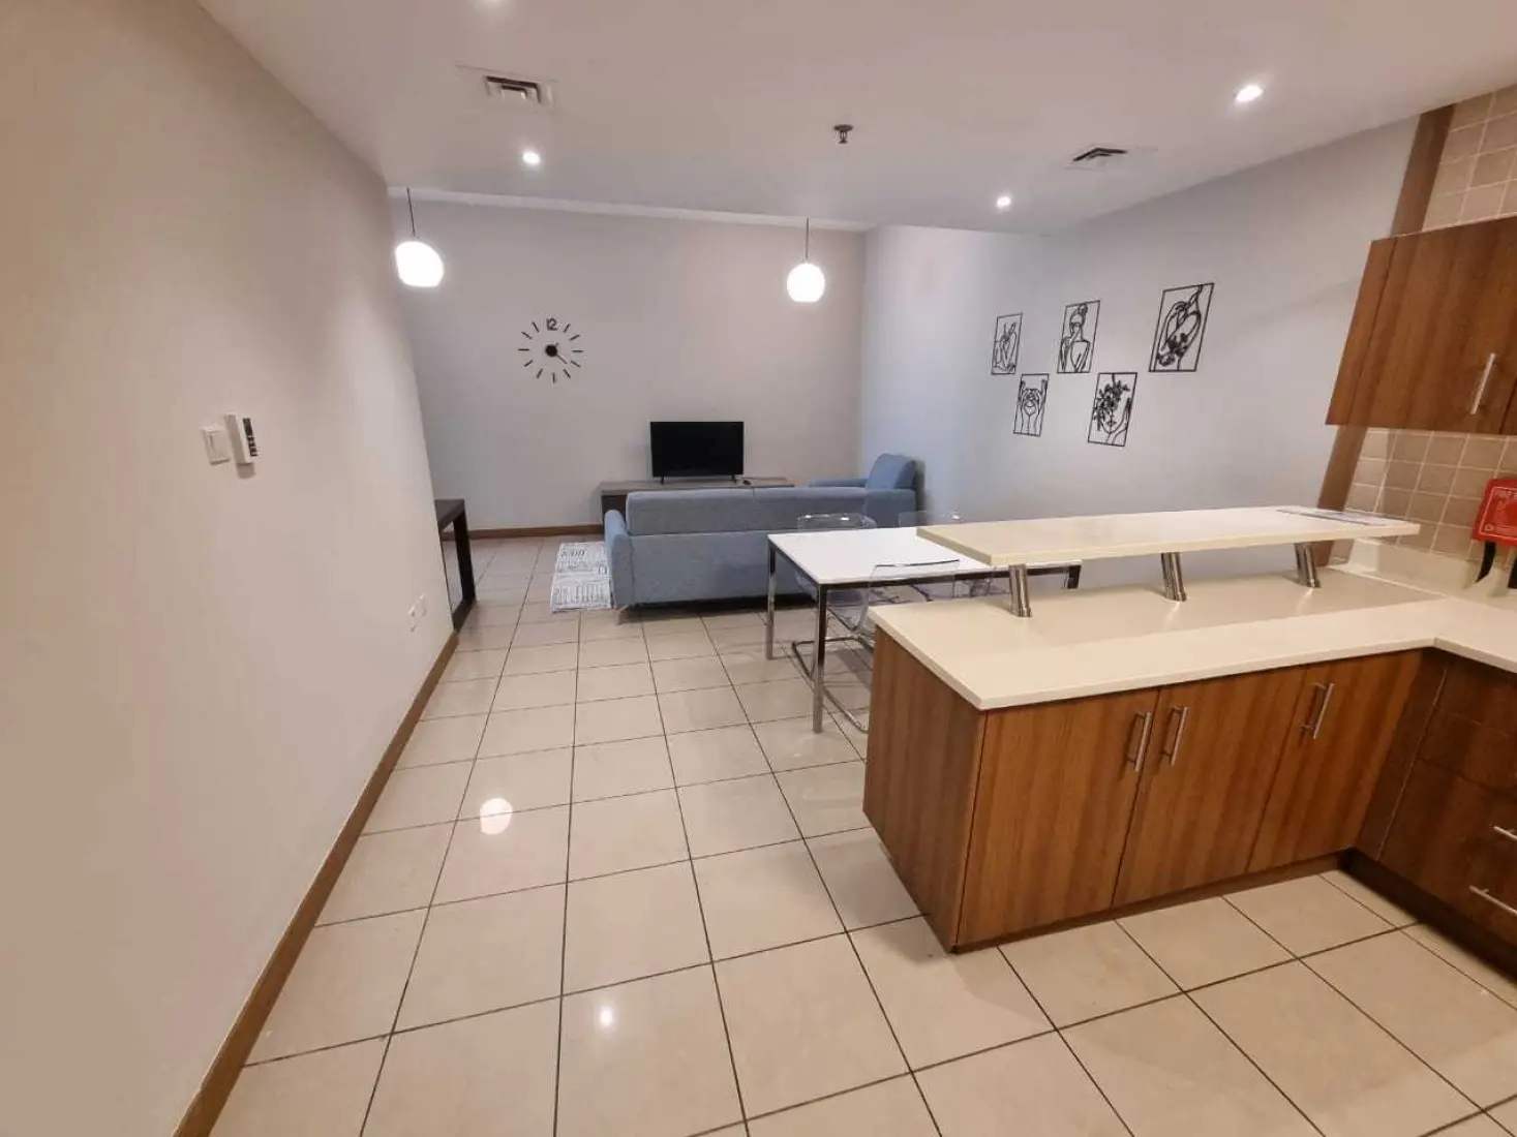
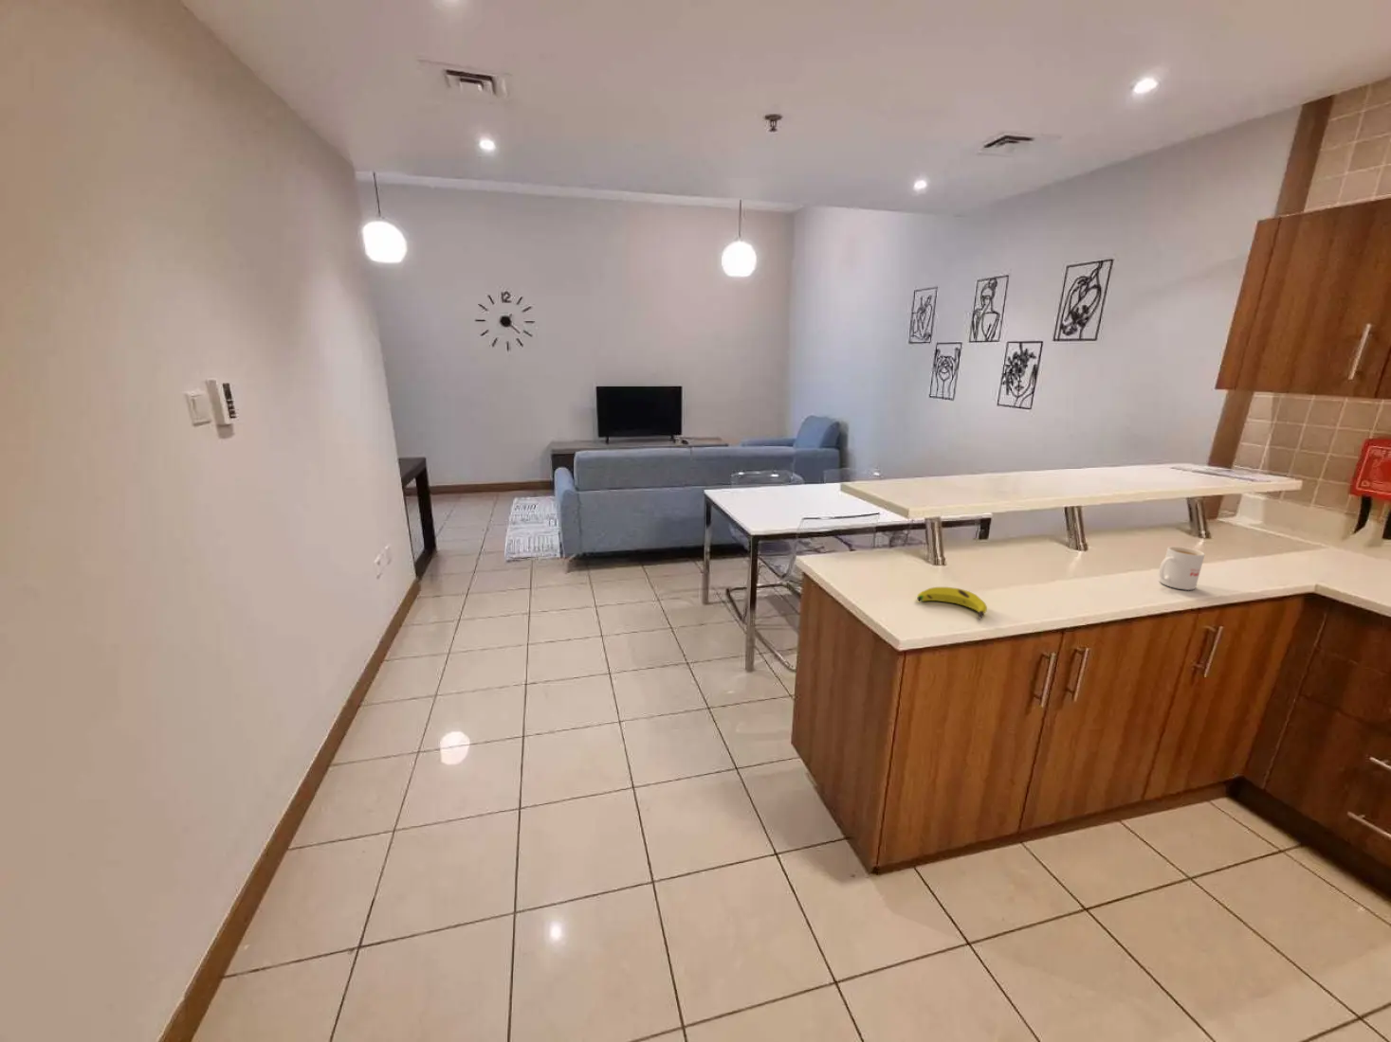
+ banana (951, 601)
+ mug (1176, 567)
